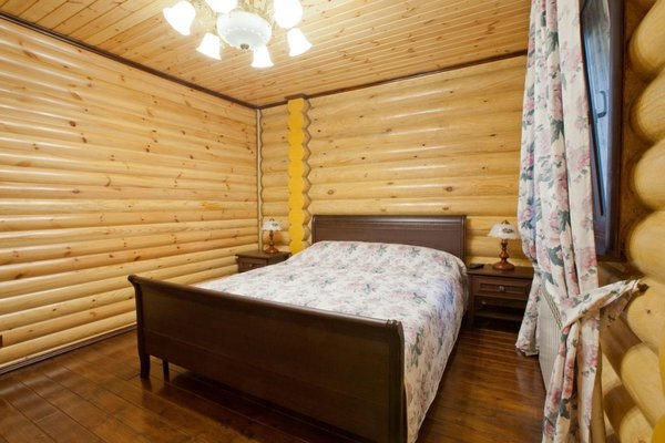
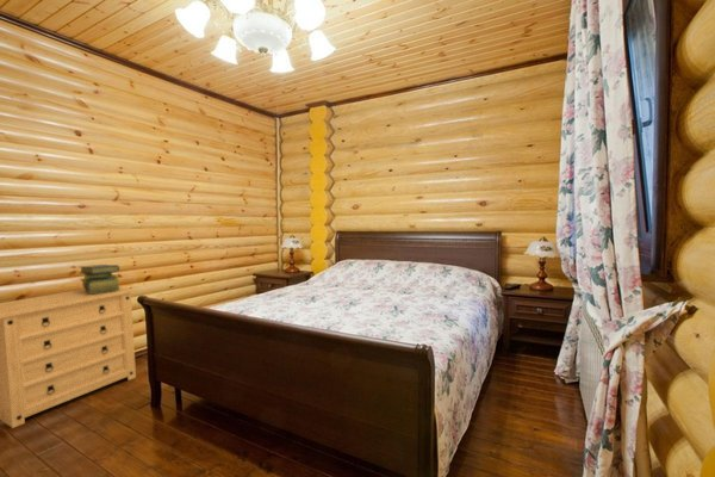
+ stack of books (99, 277)
+ dresser (66, 346)
